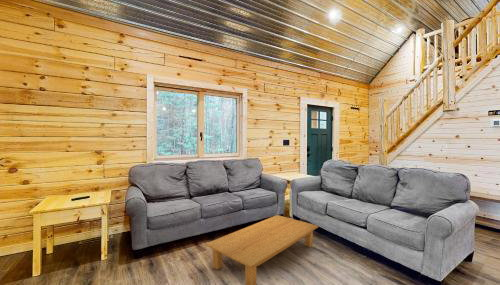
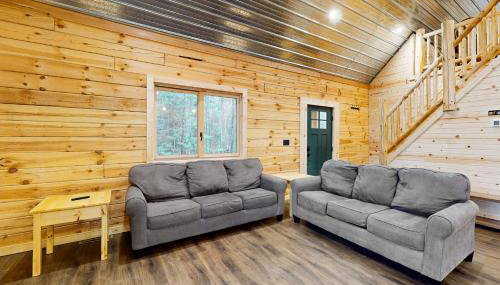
- coffee table (267, 244)
